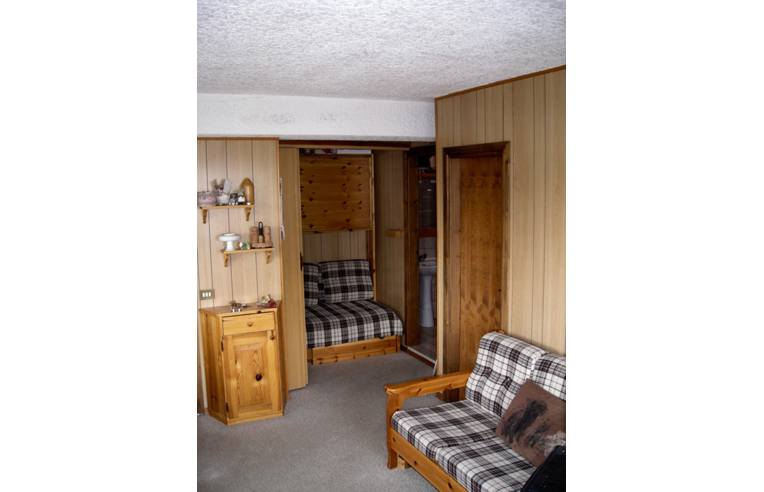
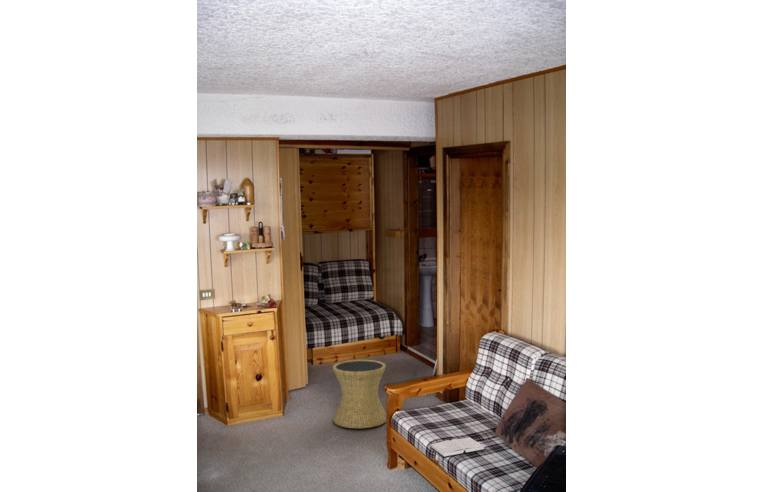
+ side table (359, 392)
+ hardback book (457, 446)
